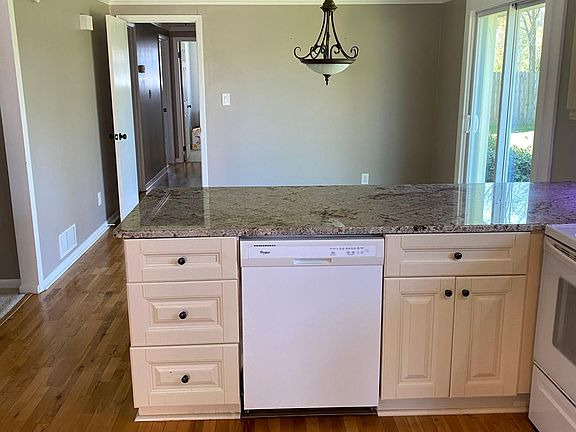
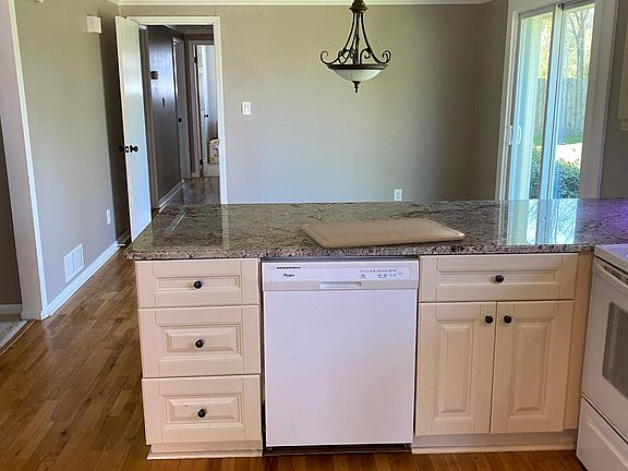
+ chopping board (379, 231)
